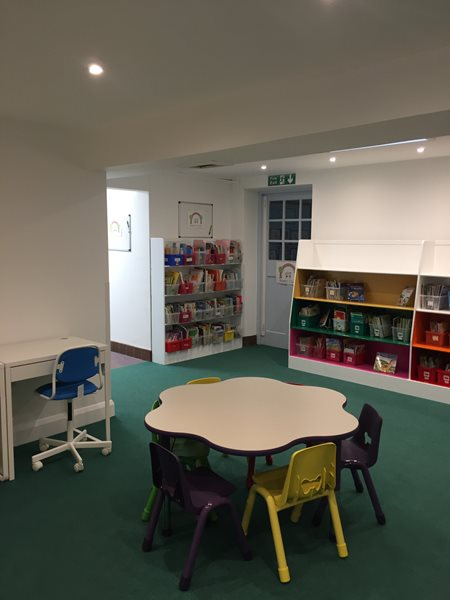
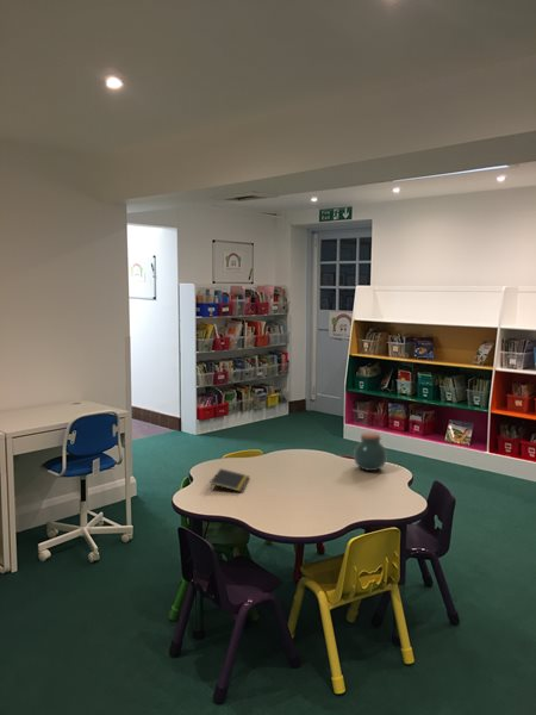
+ jar (369, 450)
+ notepad (230, 479)
